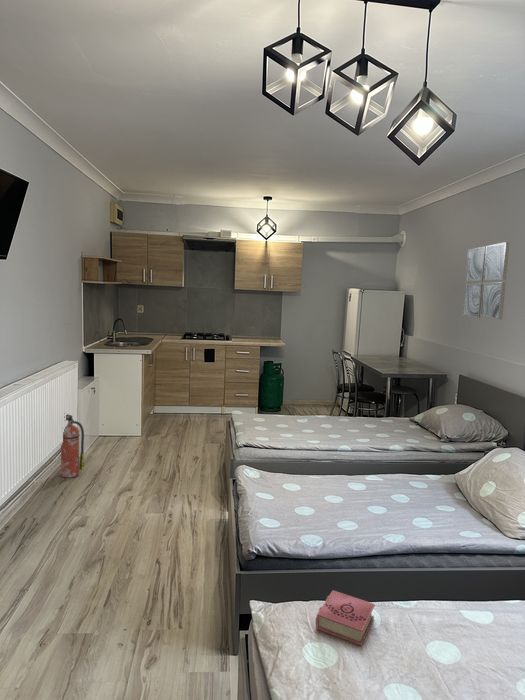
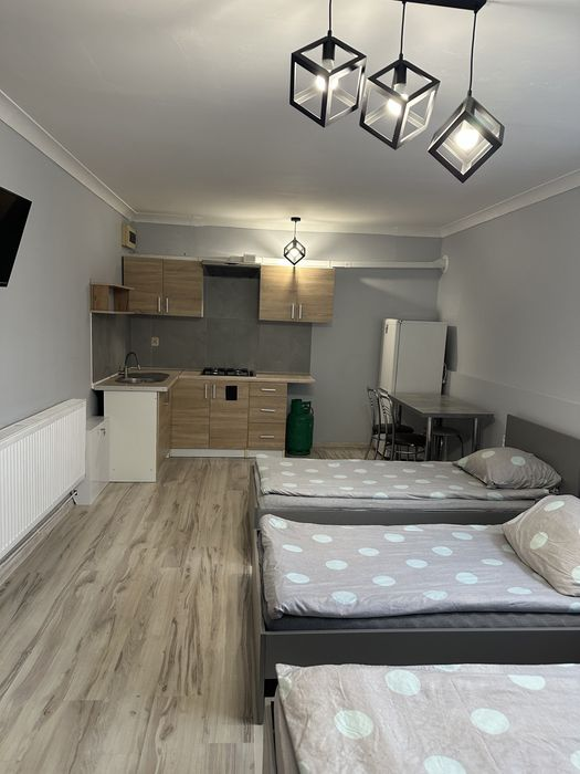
- book (344, 615)
- wall art (483, 283)
- fire extinguisher (68, 444)
